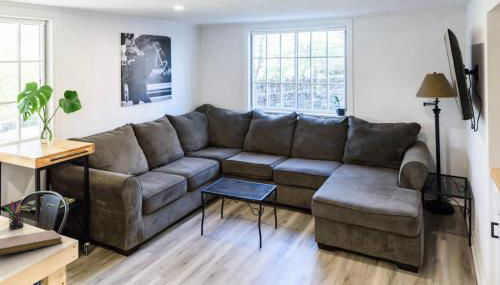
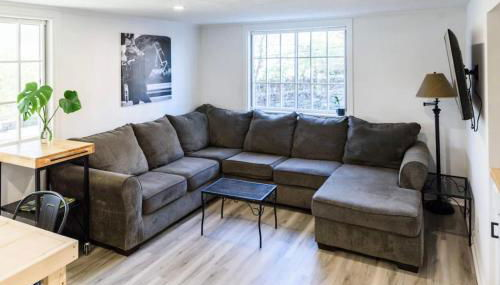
- pen holder (14, 214)
- notebook (26, 241)
